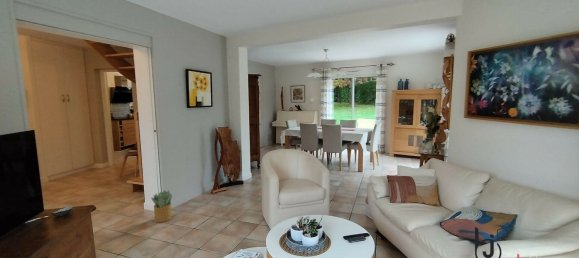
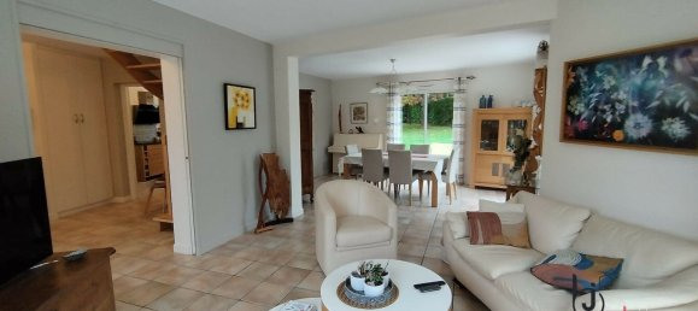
- potted plant (161, 206)
